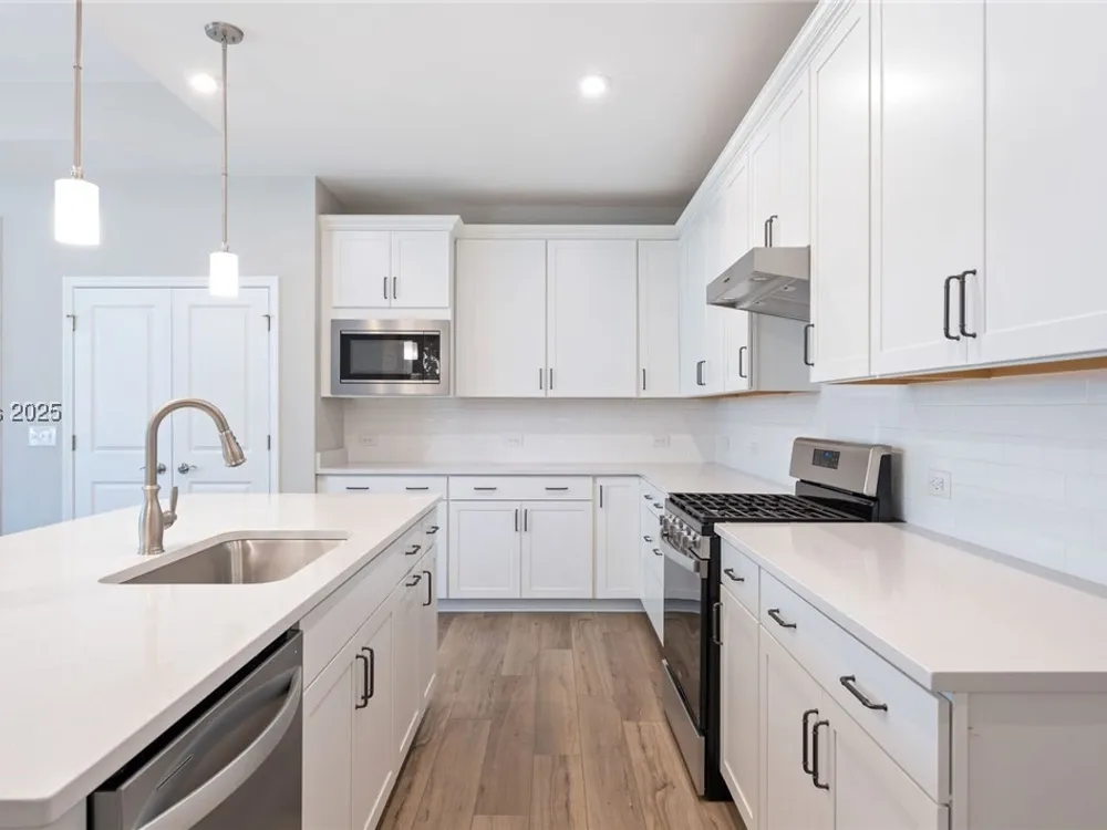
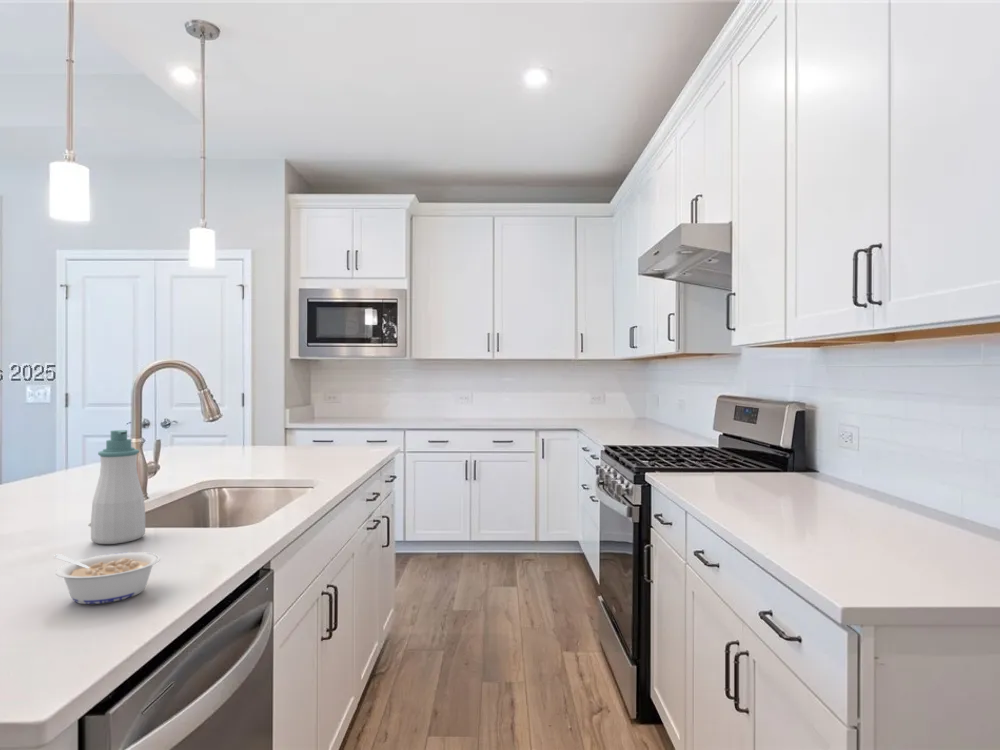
+ legume (105, 576)
+ soap bottle (118, 484)
